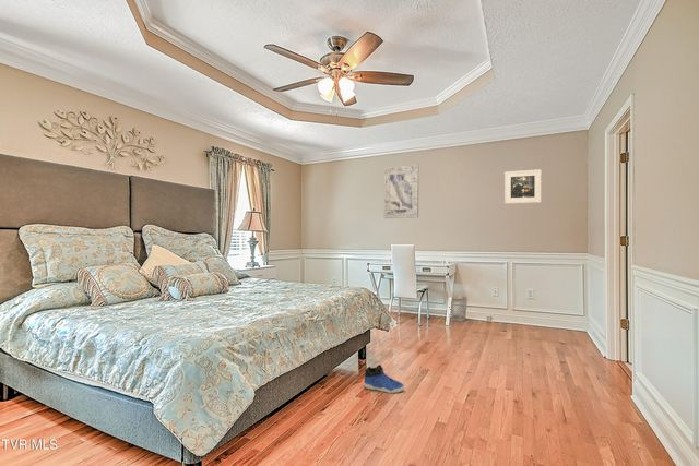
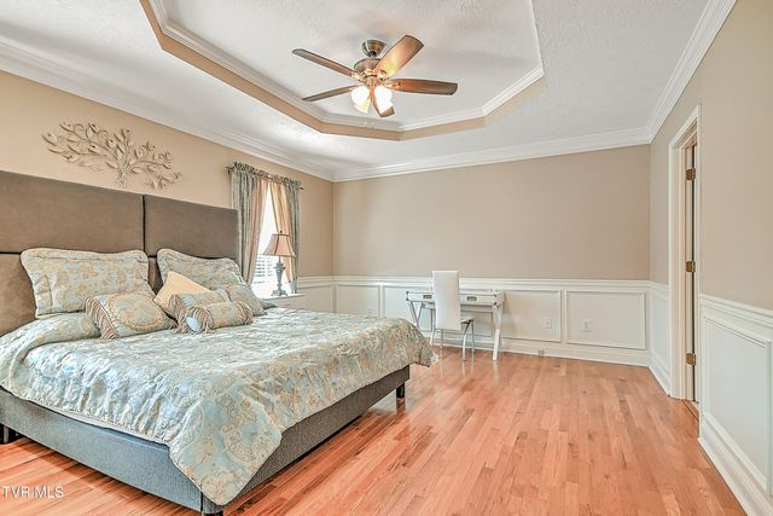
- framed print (522, 187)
- sneaker (383, 377)
- wall art (401, 192)
- wastebasket (459, 309)
